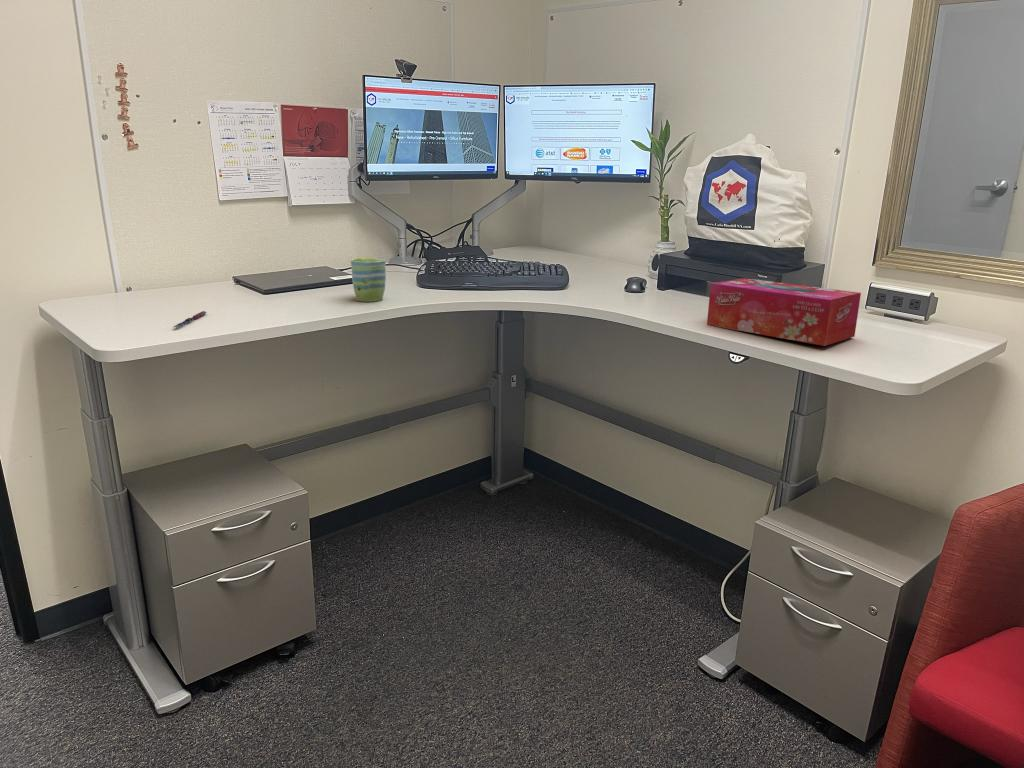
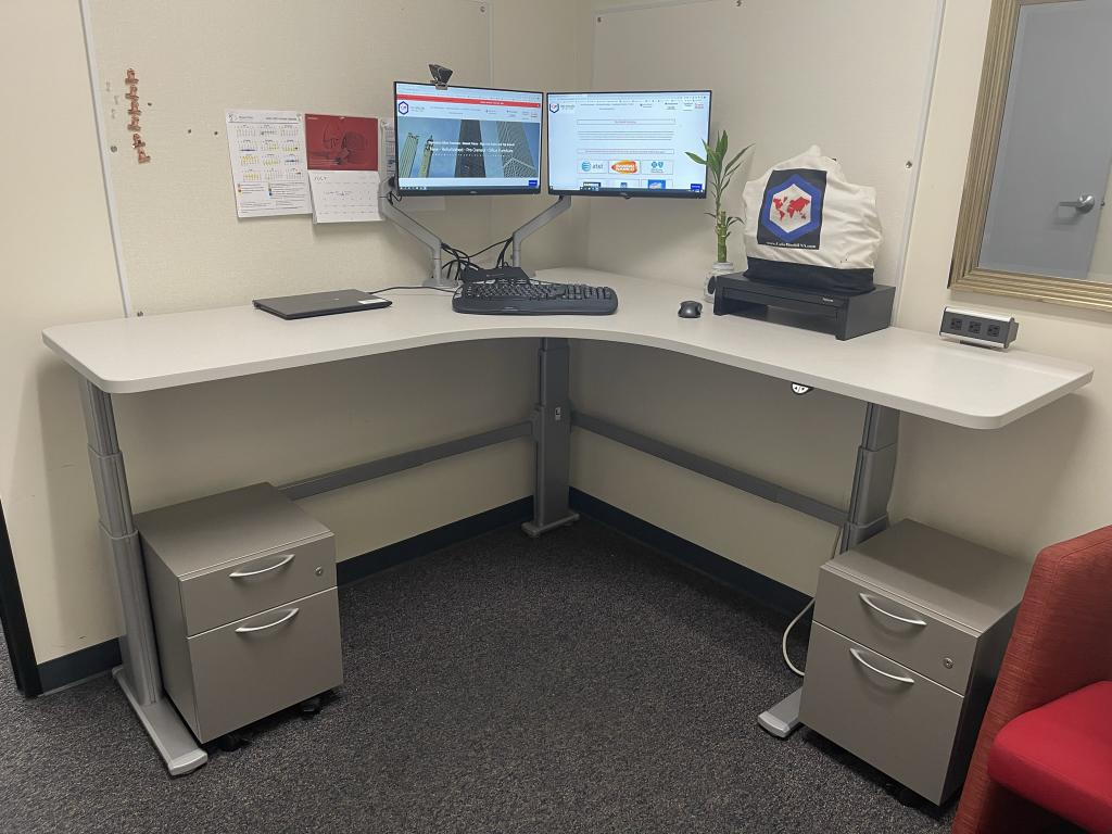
- tissue box (781, 309)
- pen (190, 318)
- mug (370, 278)
